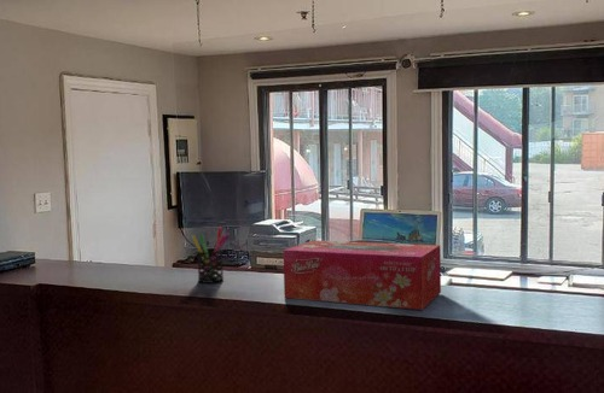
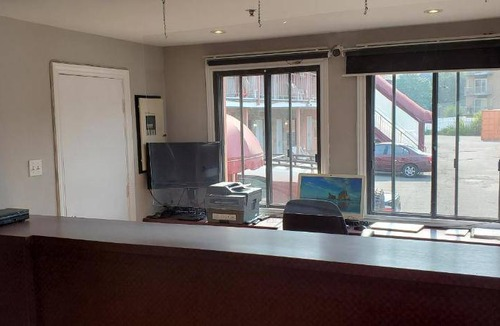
- tissue box (362, 271)
- pen holder (209, 253)
